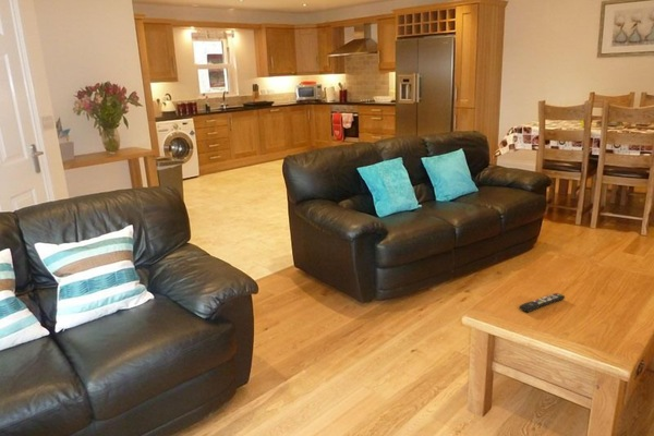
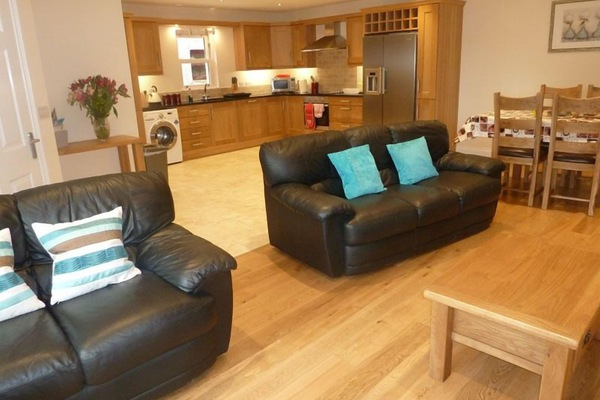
- remote control (542, 302)
